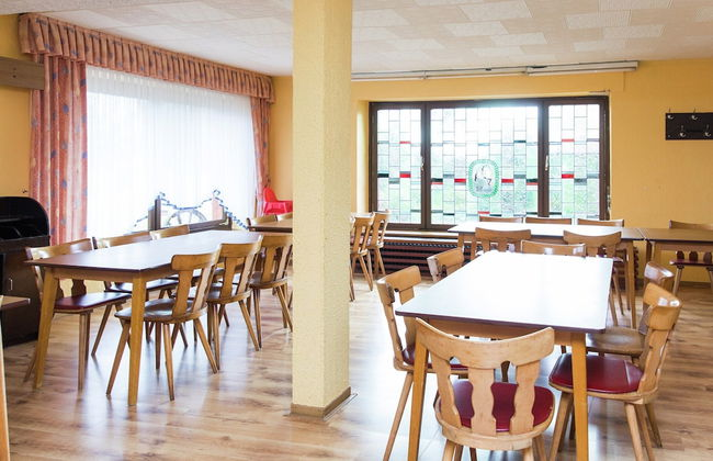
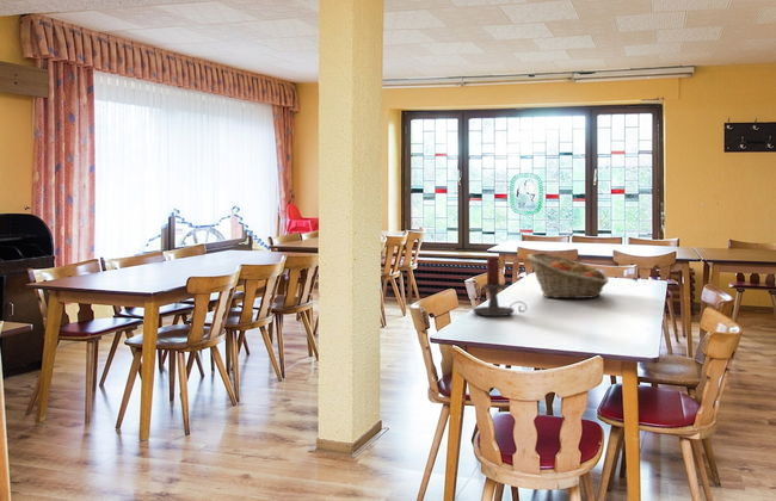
+ candle holder (499, 285)
+ fruit basket (567, 274)
